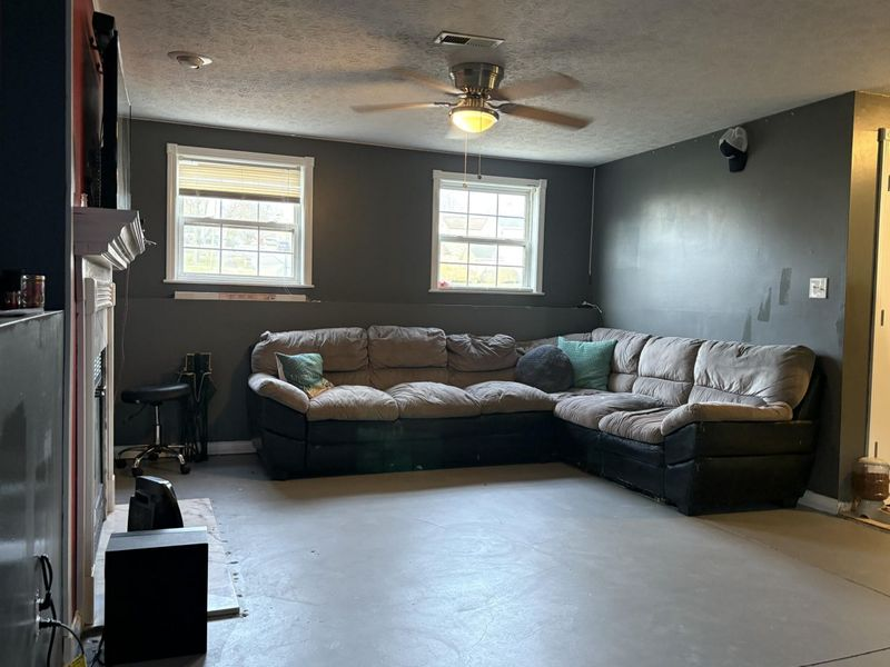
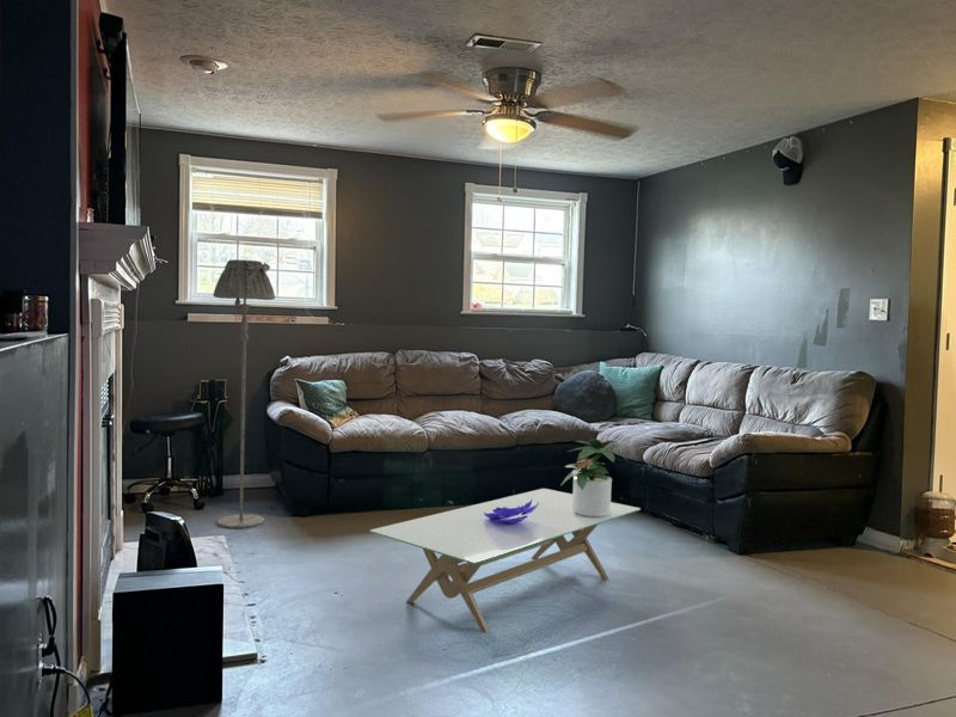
+ decorative bowl (510, 508)
+ floor lamp (243, 392)
+ potted plant (593, 473)
+ coffee table (514, 553)
